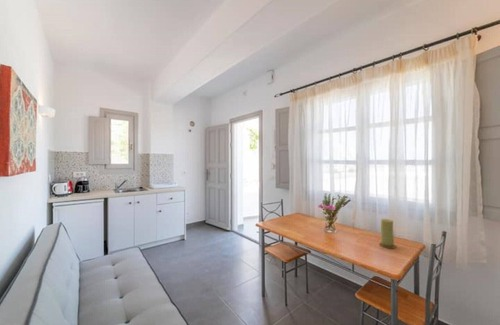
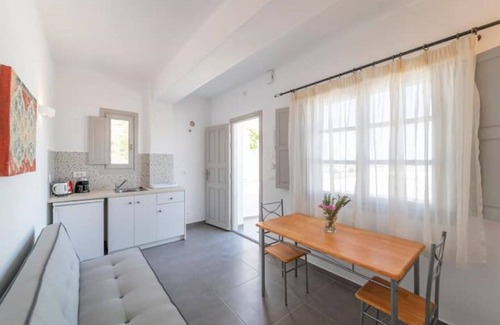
- candle (387, 232)
